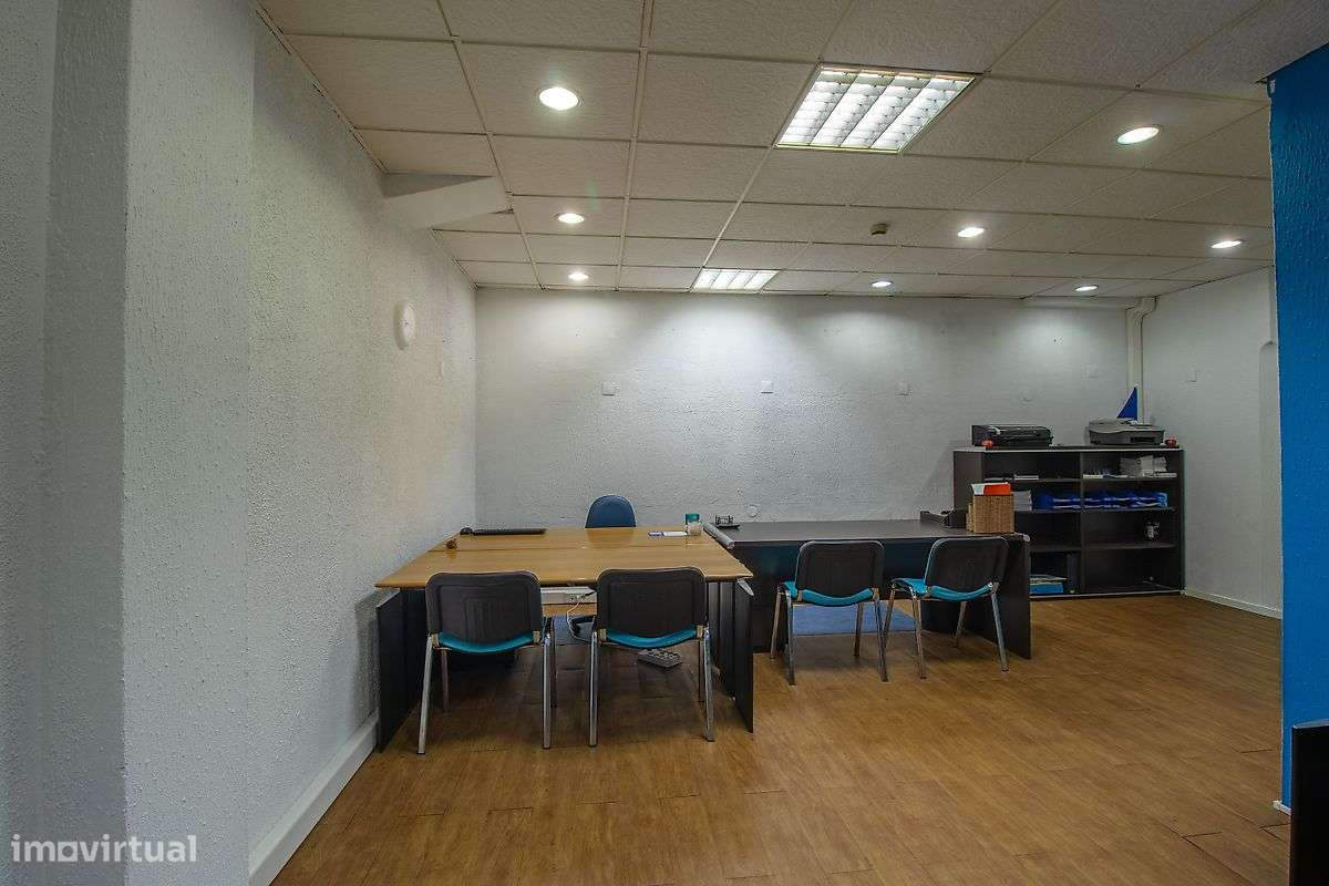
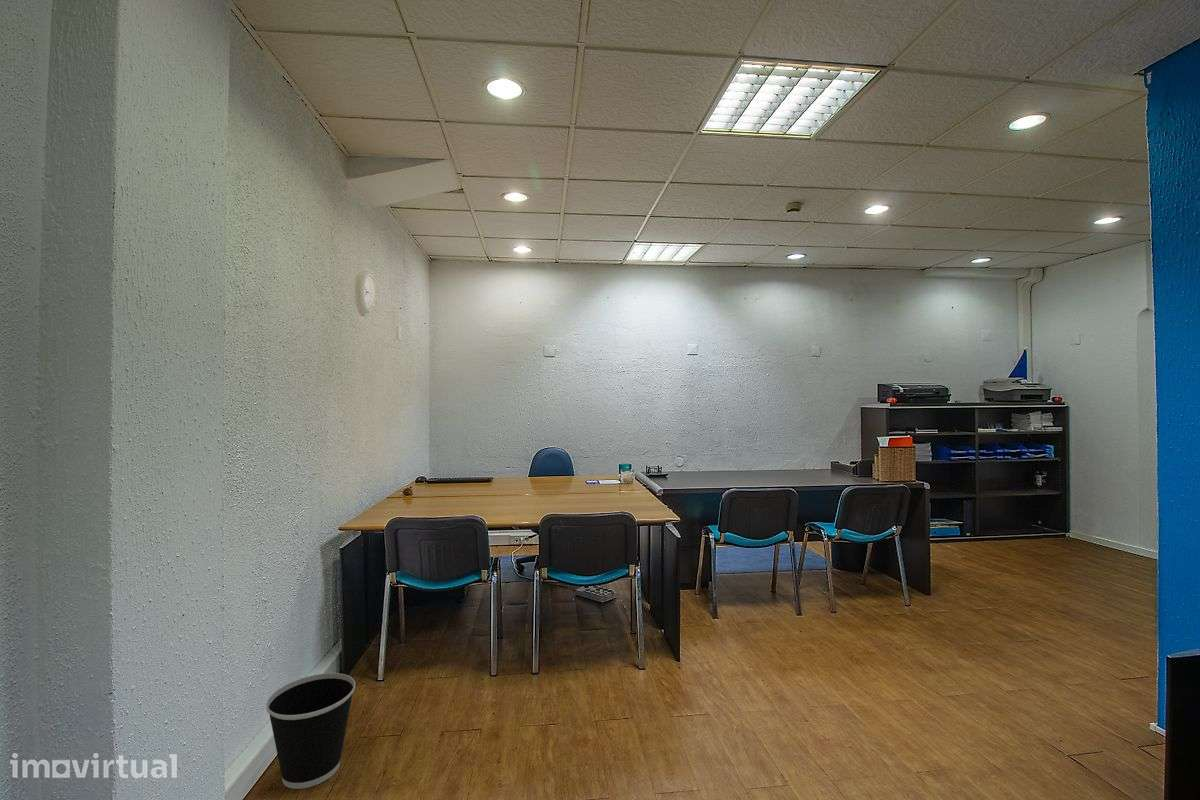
+ wastebasket (312, 731)
